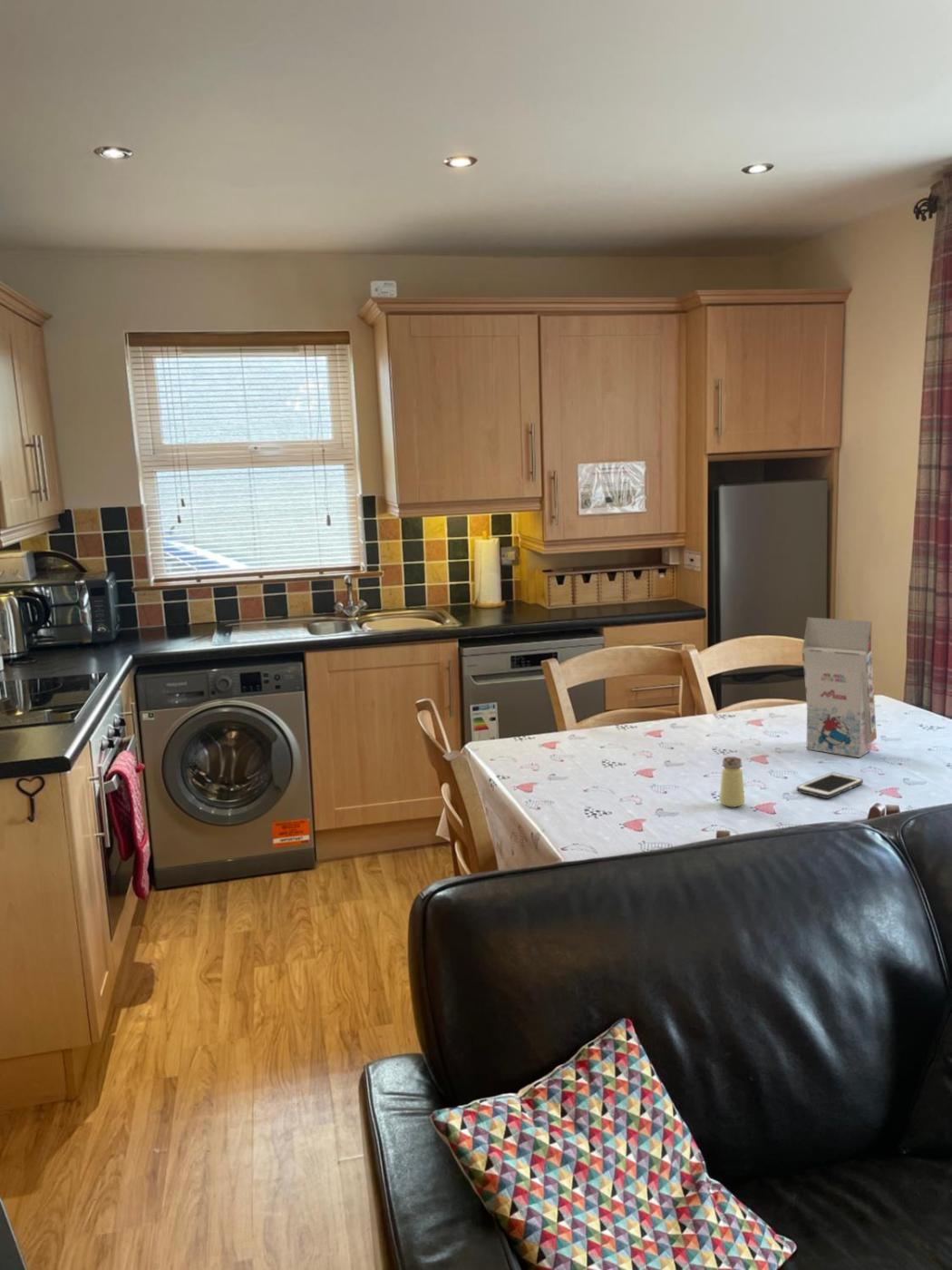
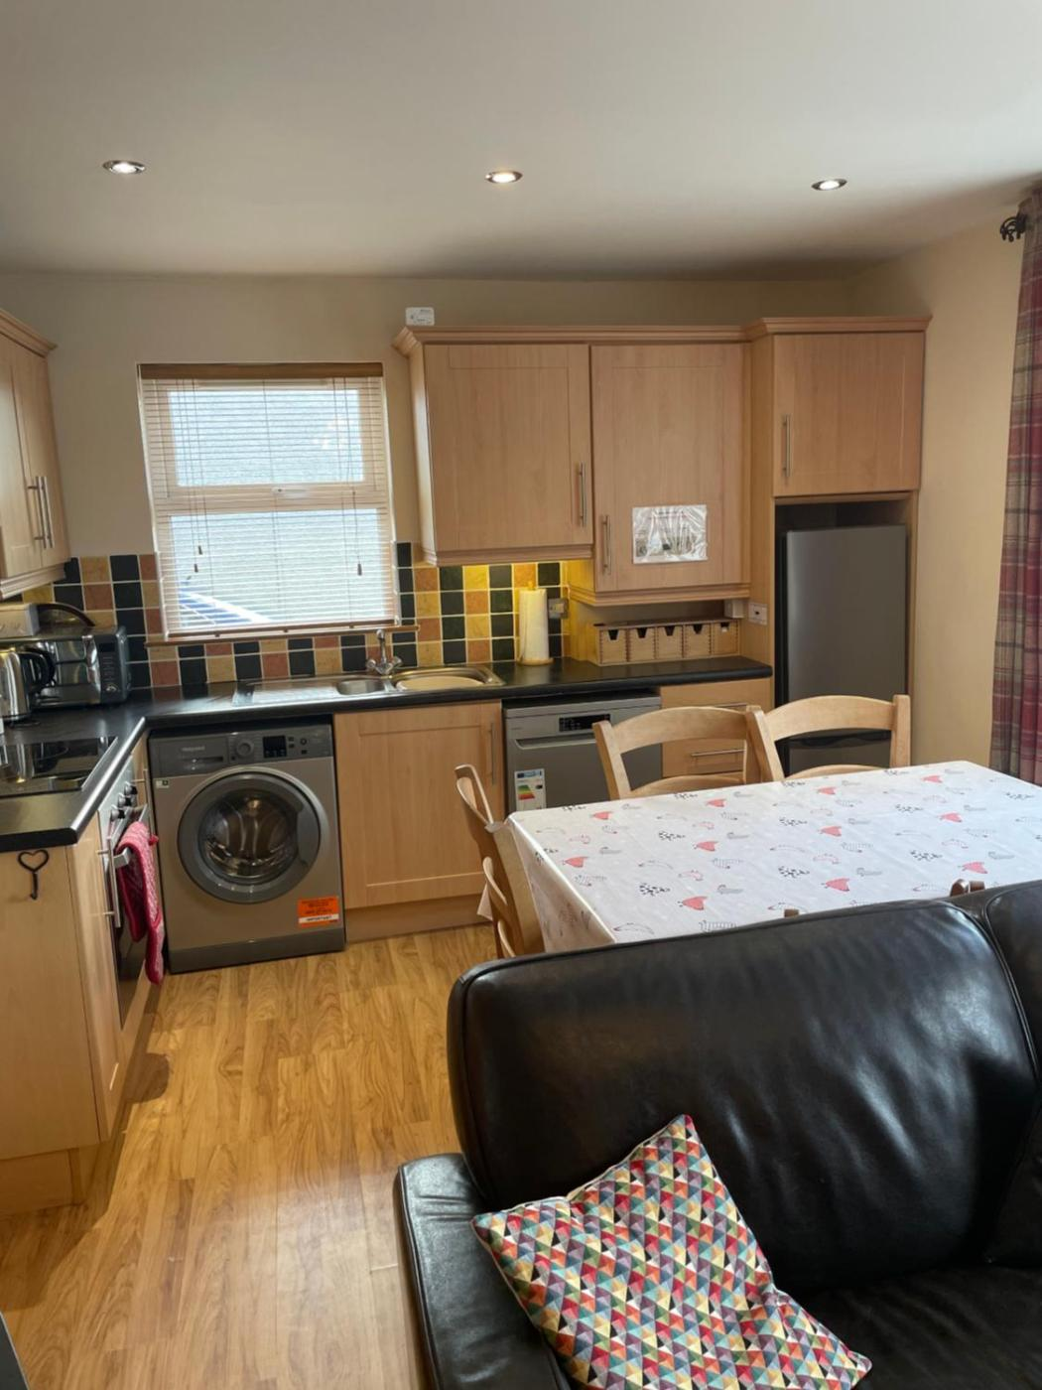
- saltshaker (732, 780)
- gift box (839, 685)
- cell phone (830, 785)
